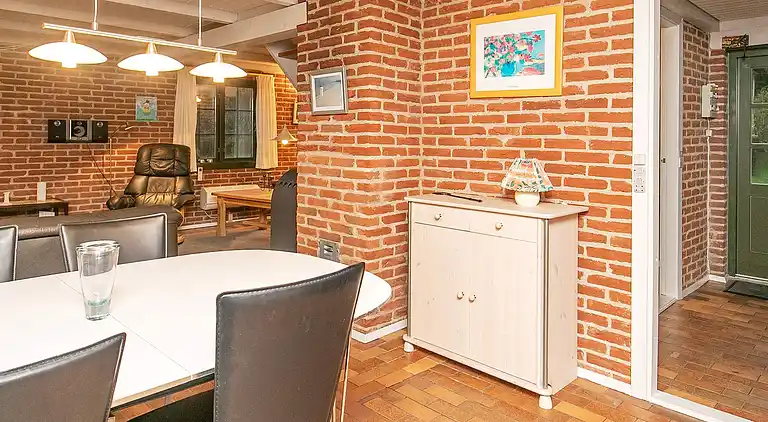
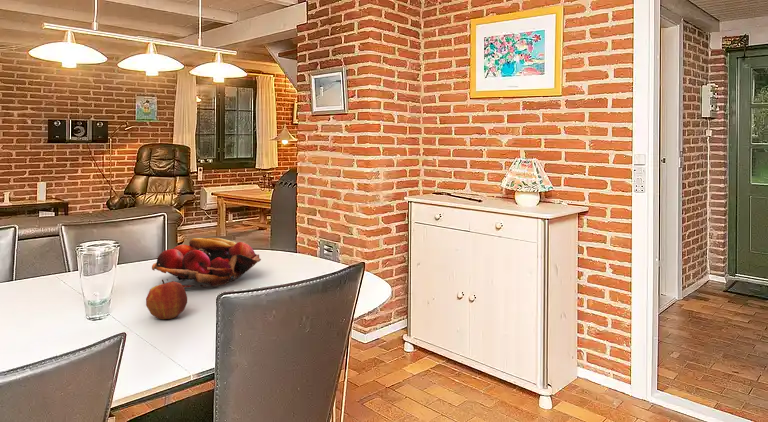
+ apple (167, 298)
+ fruit basket (207, 259)
